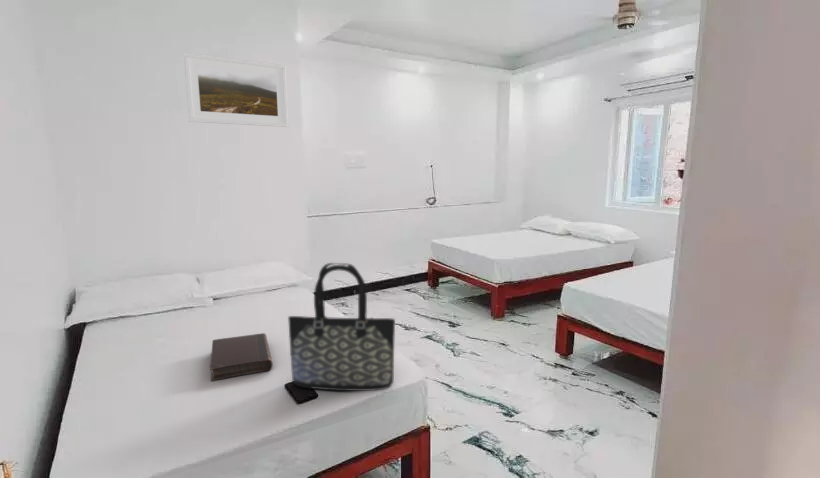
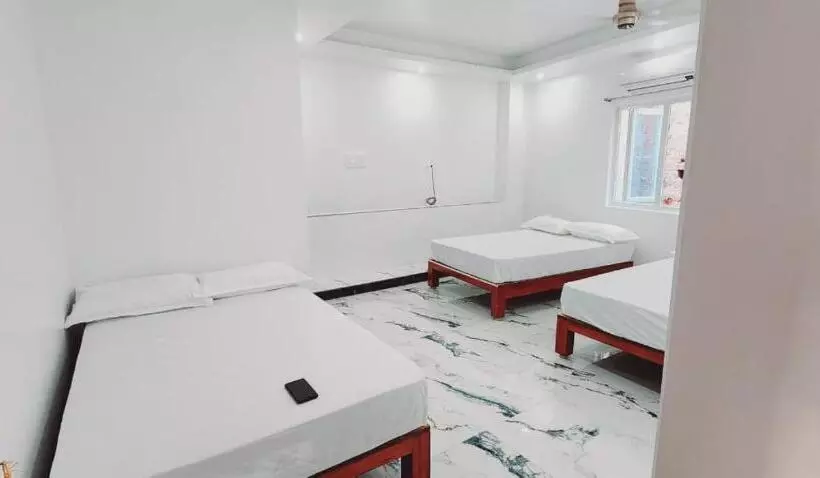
- book (241, 354)
- tote bag (340, 325)
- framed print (239, 92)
